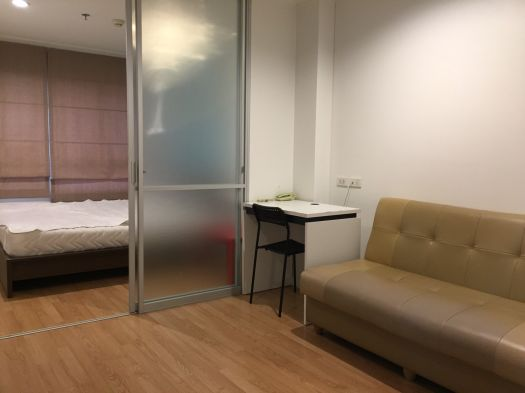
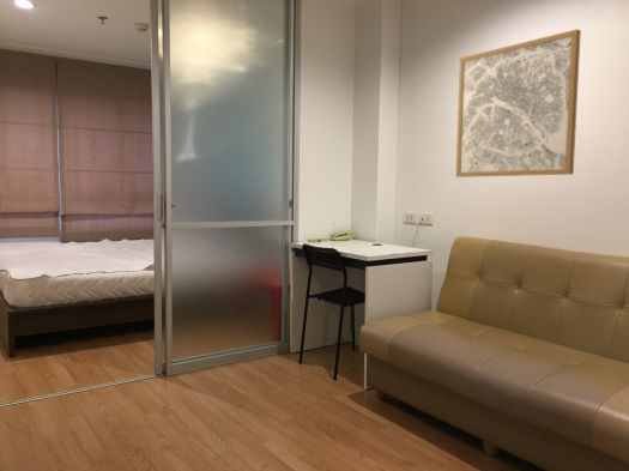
+ wall art (512, 110)
